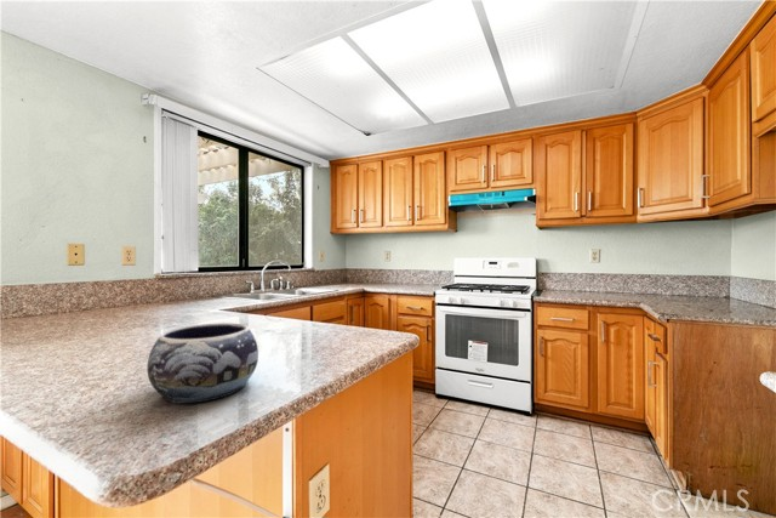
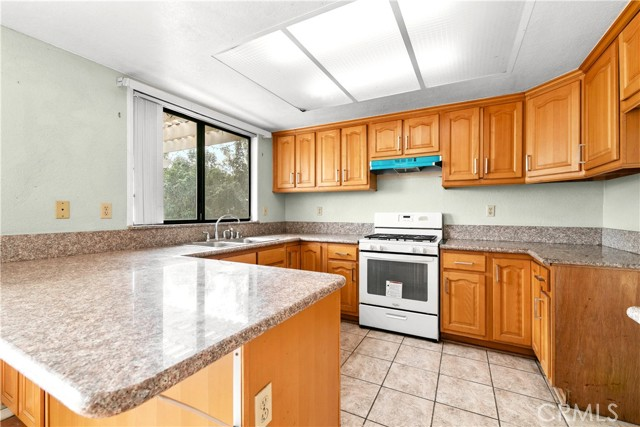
- decorative bowl (206, 359)
